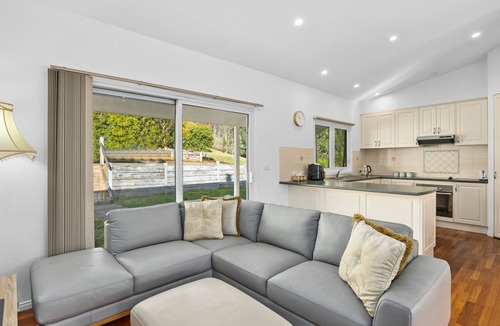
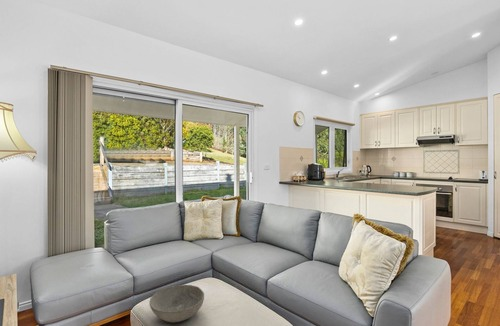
+ bowl (177, 305)
